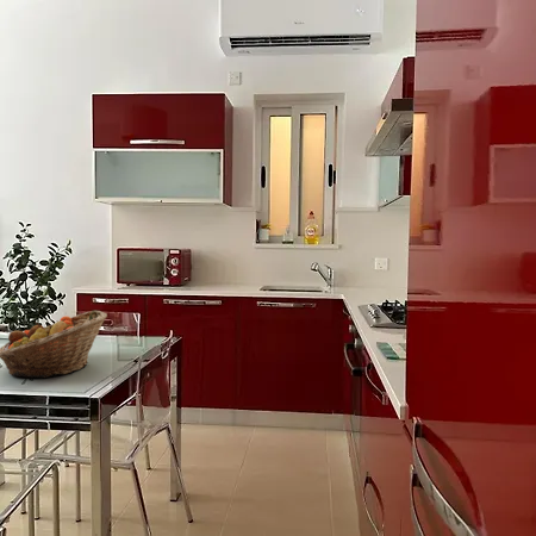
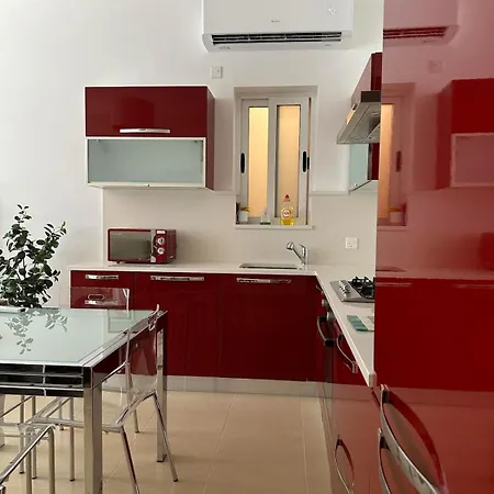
- fruit basket (54, 341)
